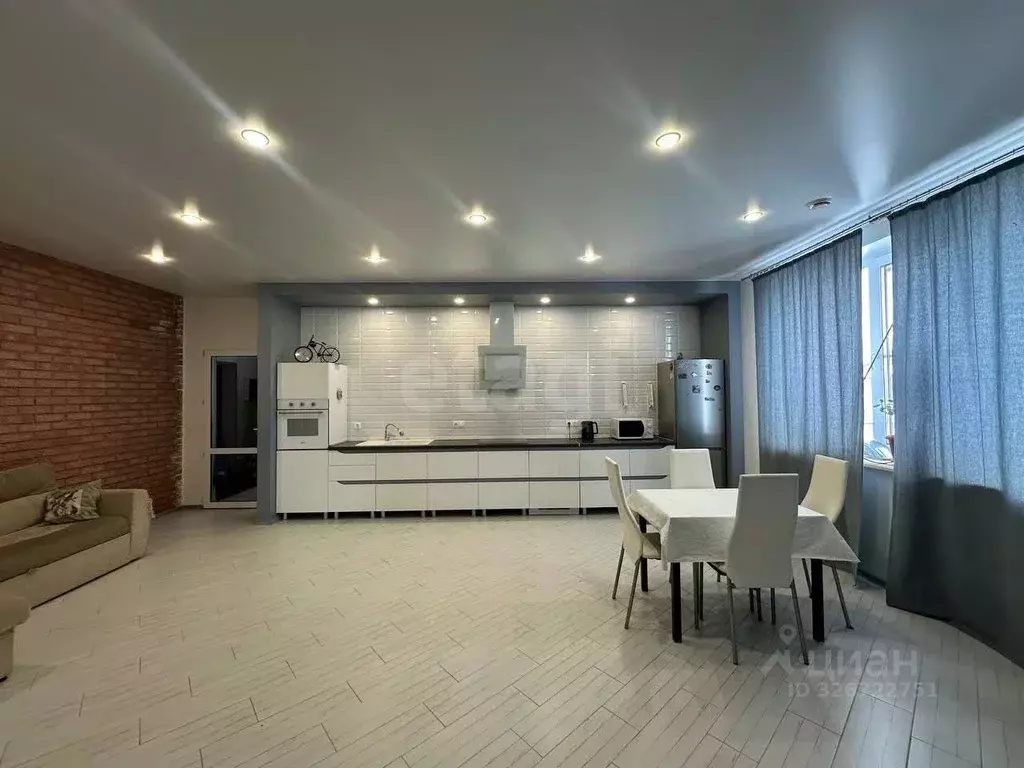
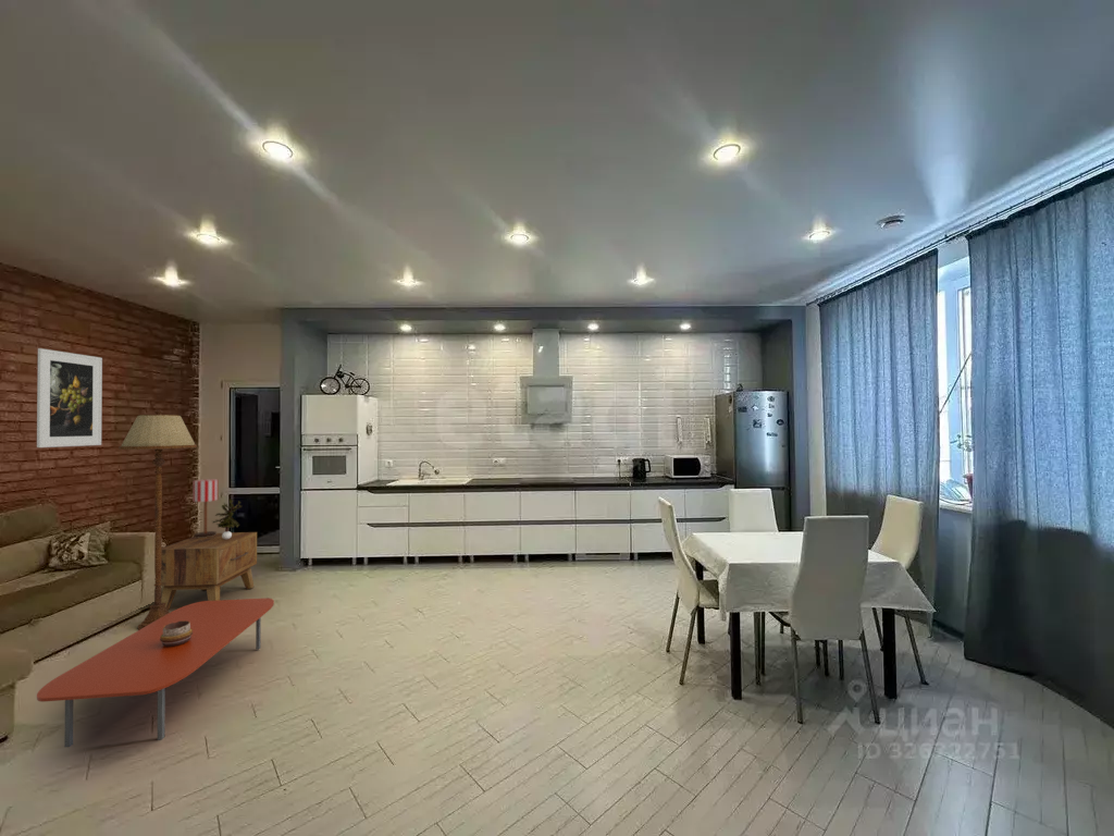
+ potted plant (228, 518)
+ coffee table (180, 662)
+ table lamp (205, 507)
+ floor lamp (159, 516)
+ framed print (71, 399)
+ side table (211, 568)
+ decorative bowl (176, 632)
